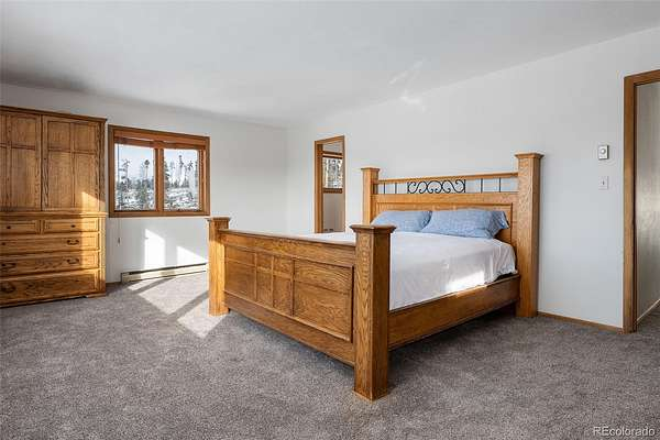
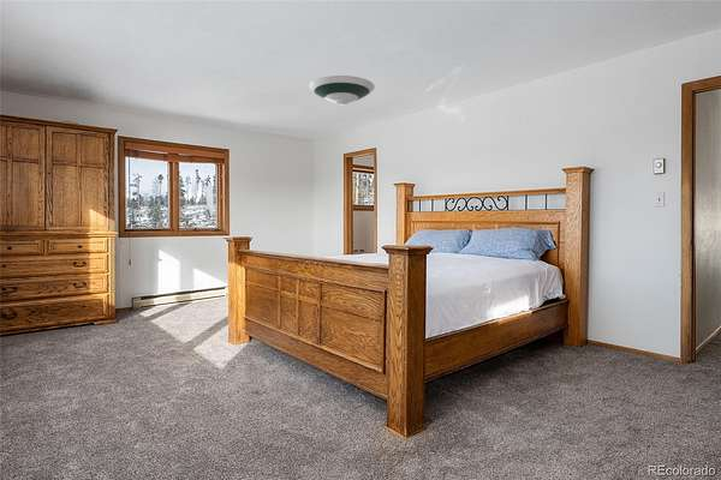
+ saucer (341, 95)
